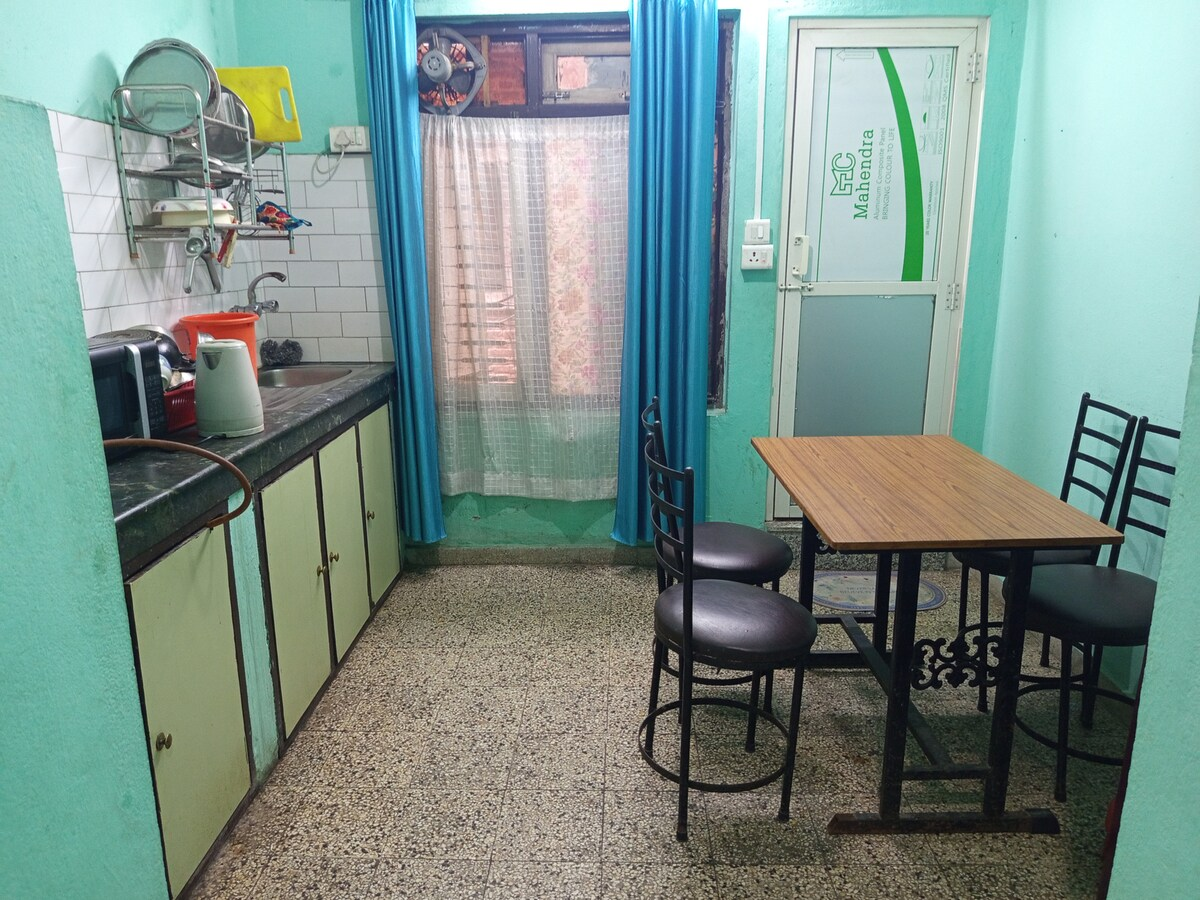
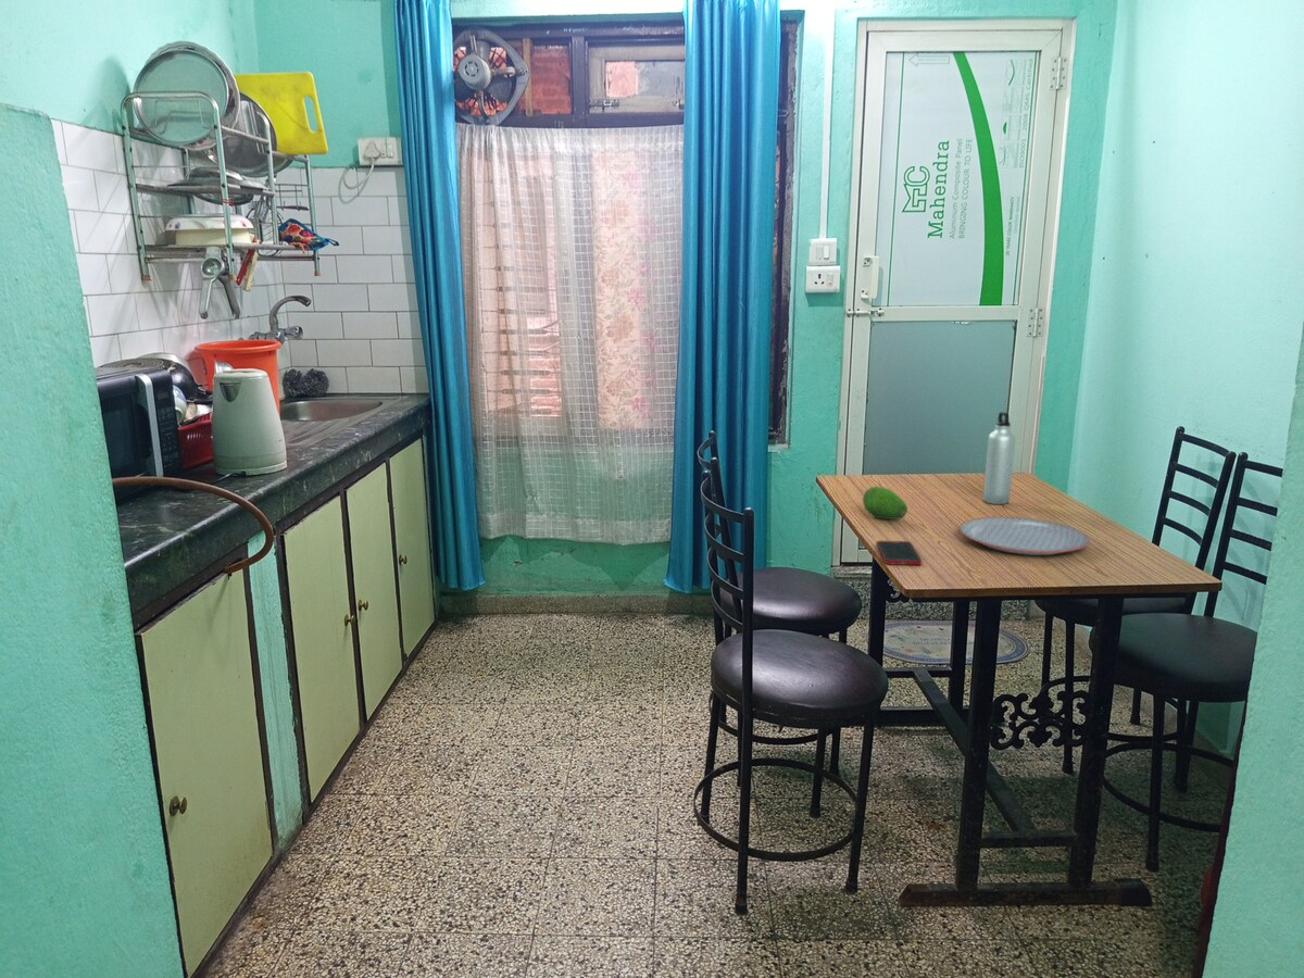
+ water bottle (1000, 456)
+ fruit (885, 502)
+ plate (1021, 537)
+ cell phone (898, 552)
